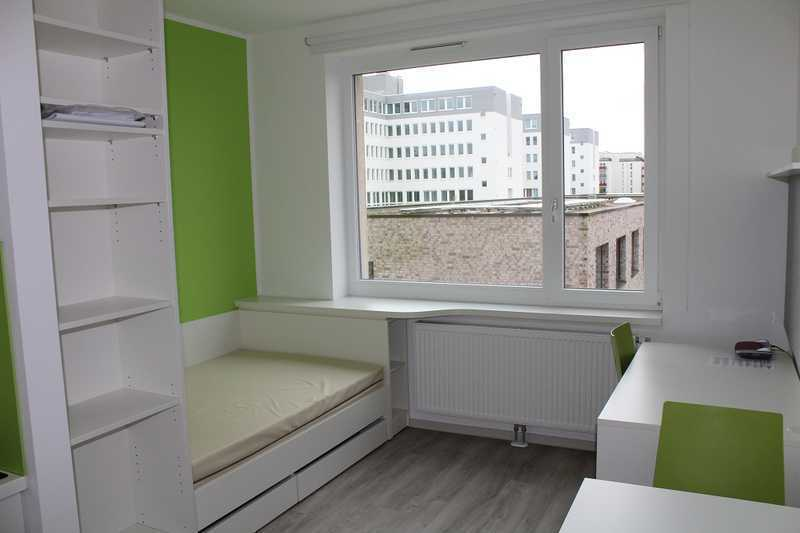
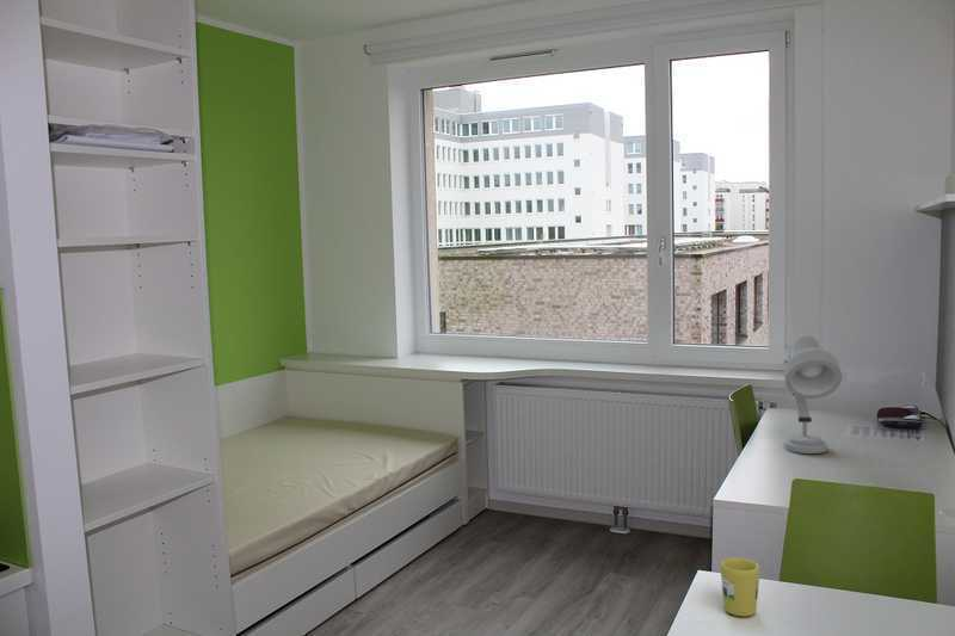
+ desk lamp (807, 394)
+ mug (737, 582)
